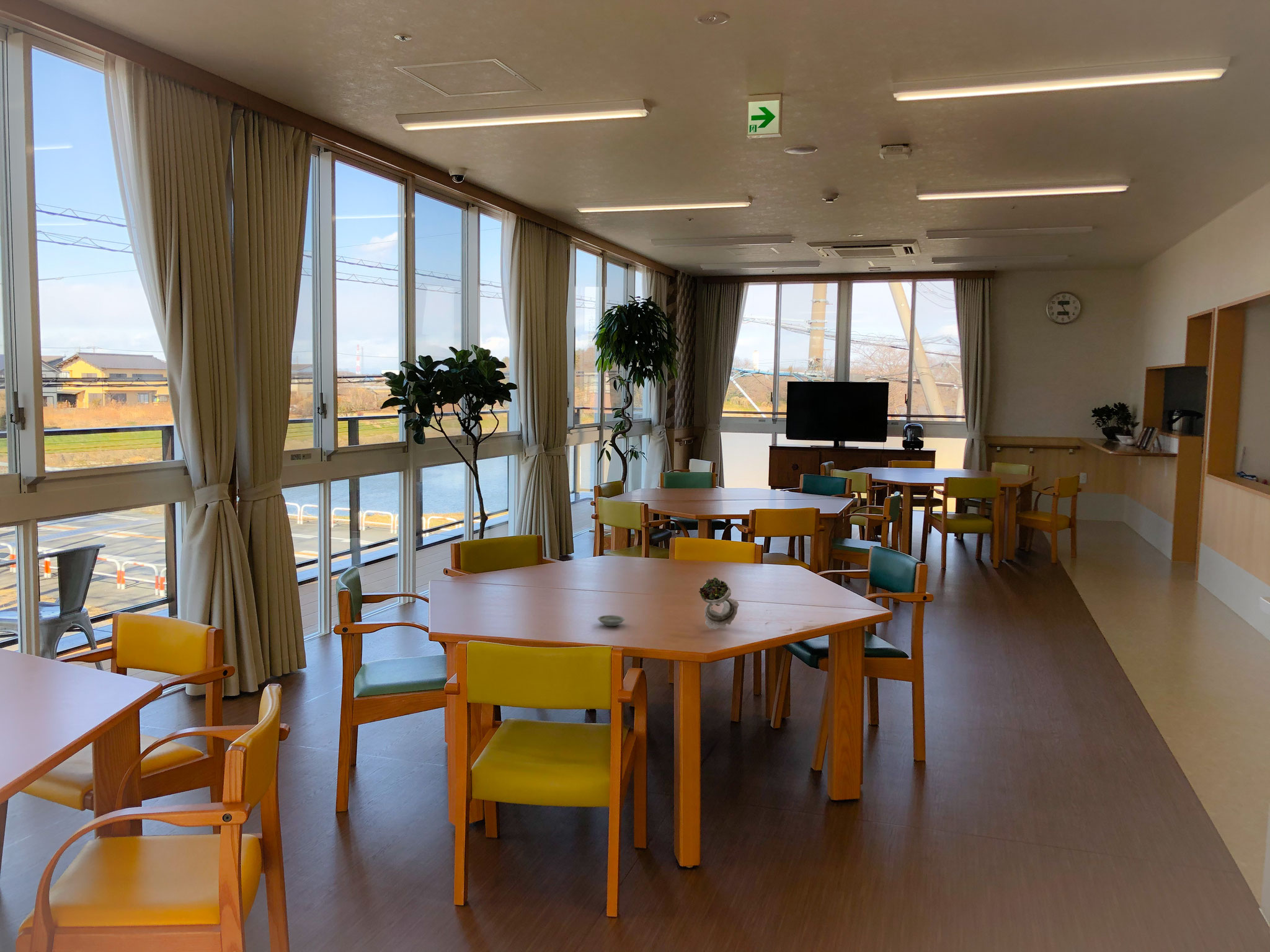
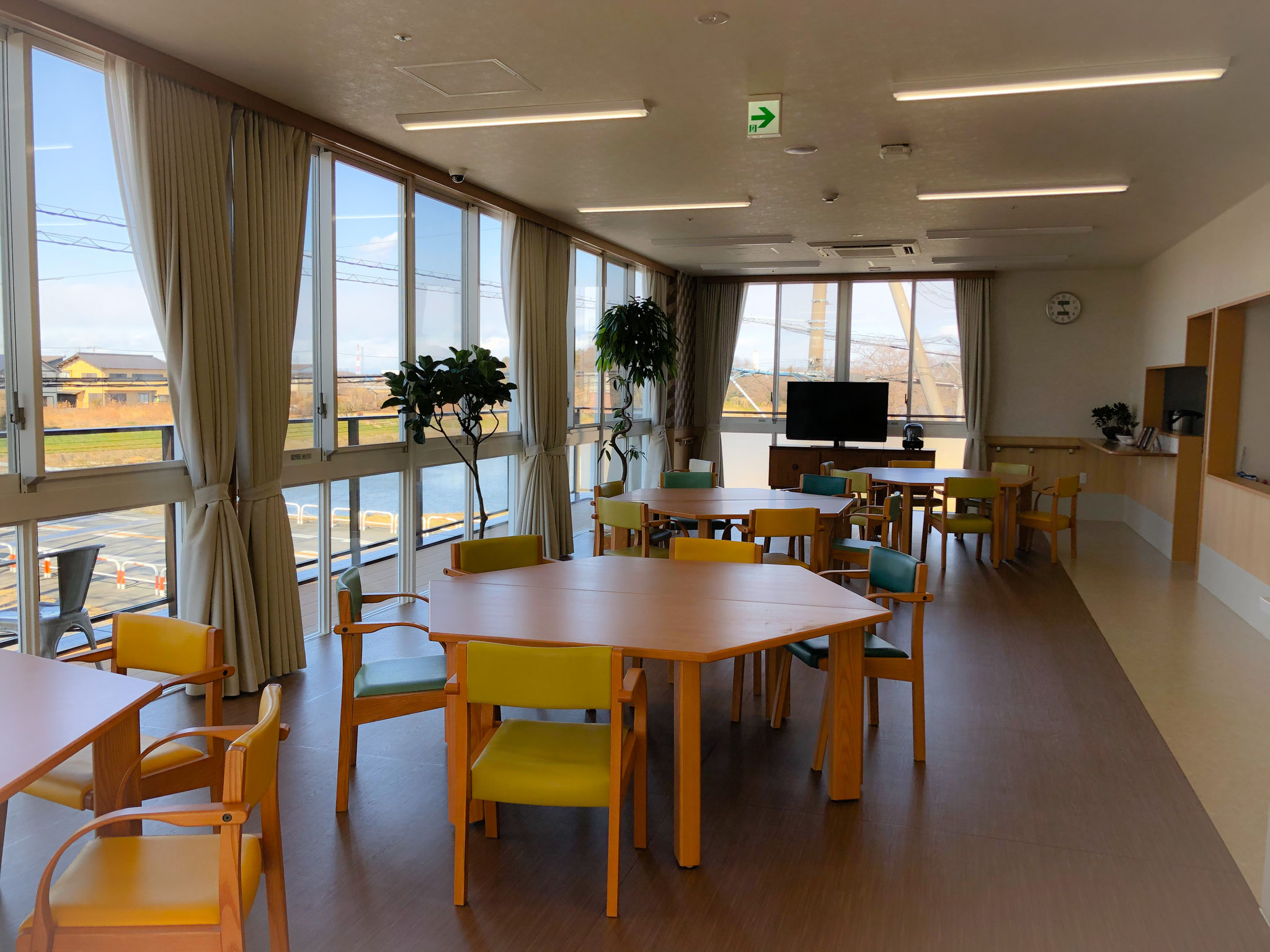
- succulent plant (717, 602)
- saucer (611, 621)
